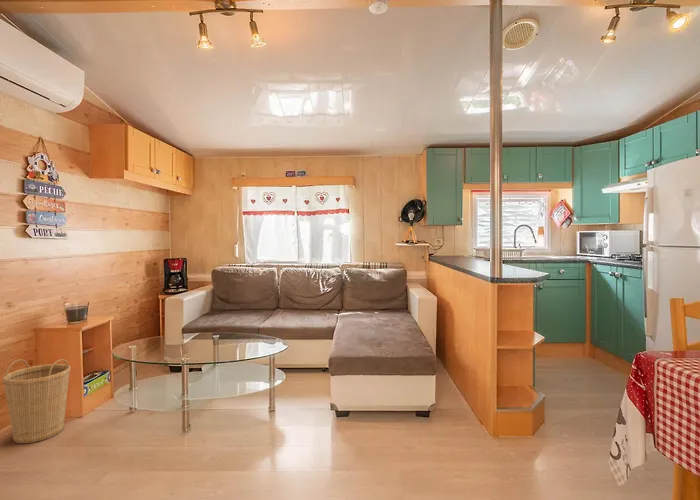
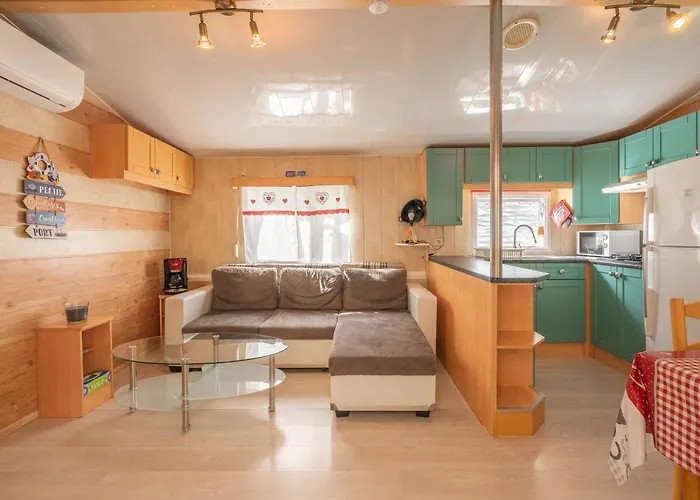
- basket (38, 396)
